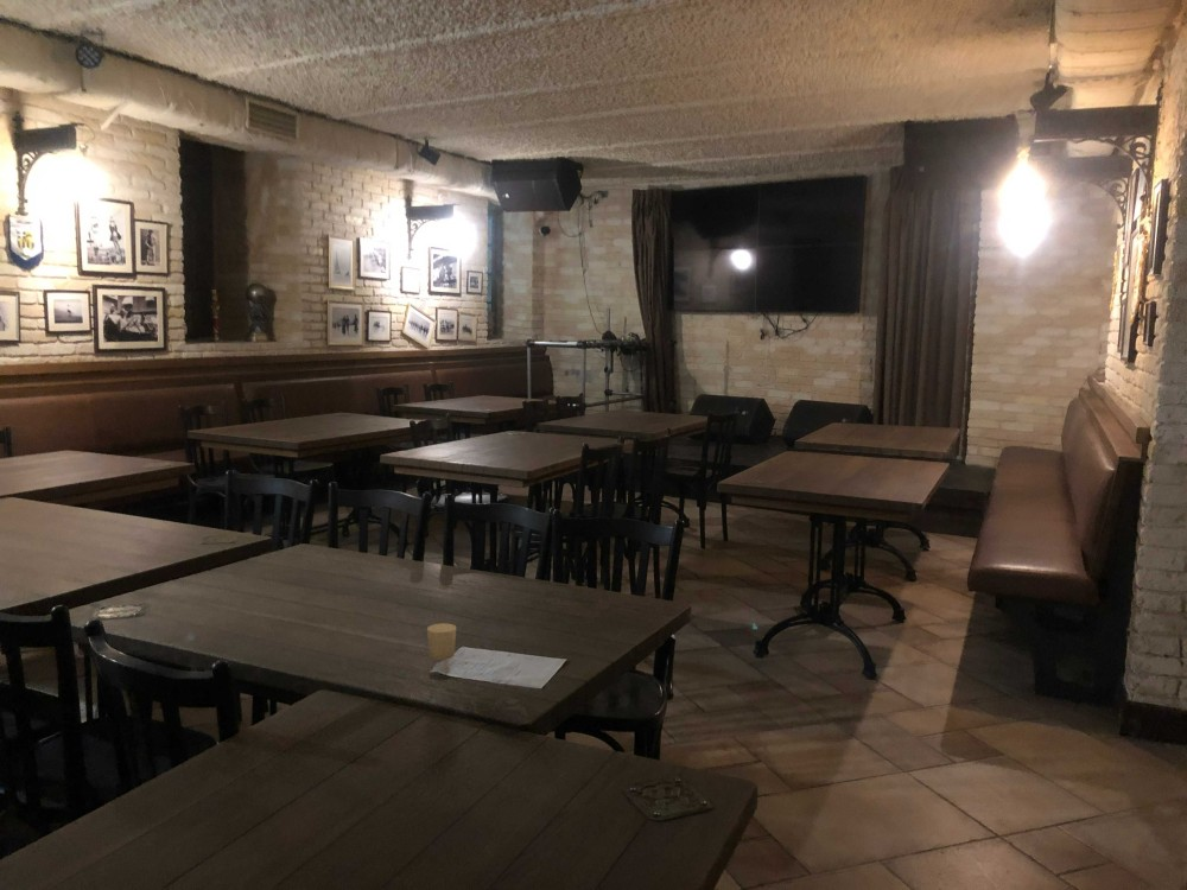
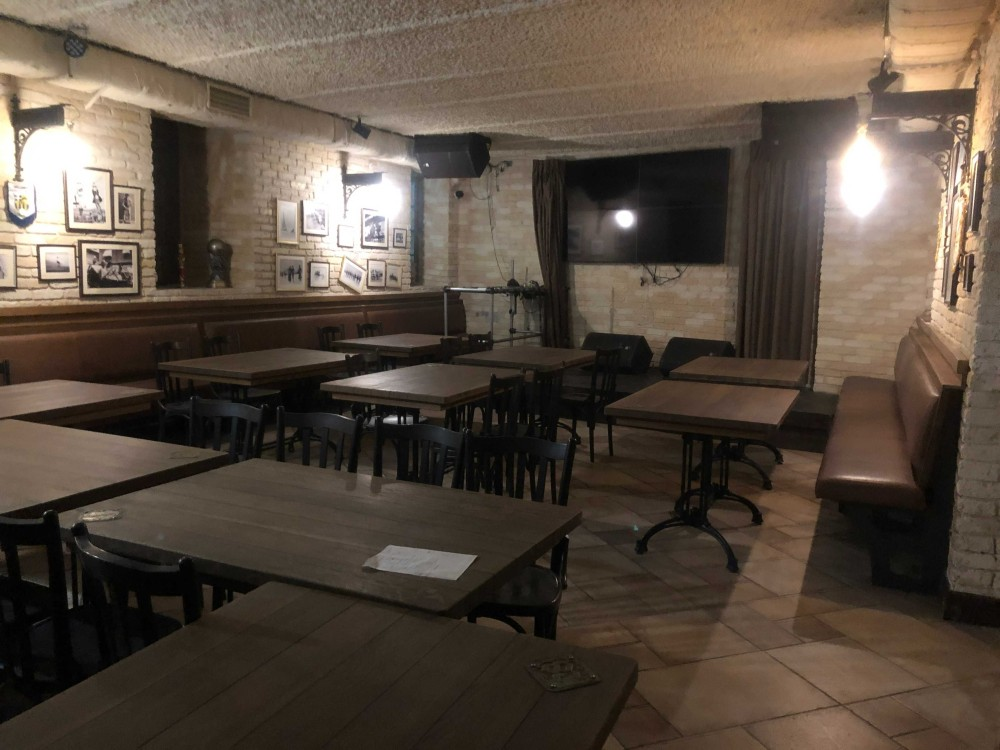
- candle (442, 653)
